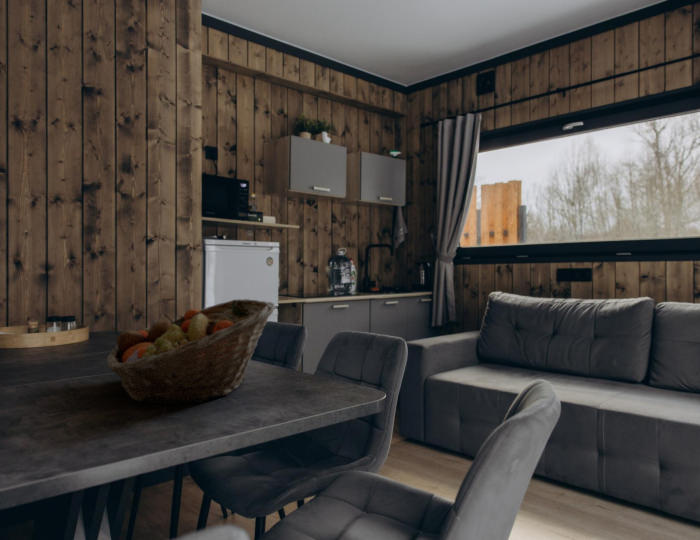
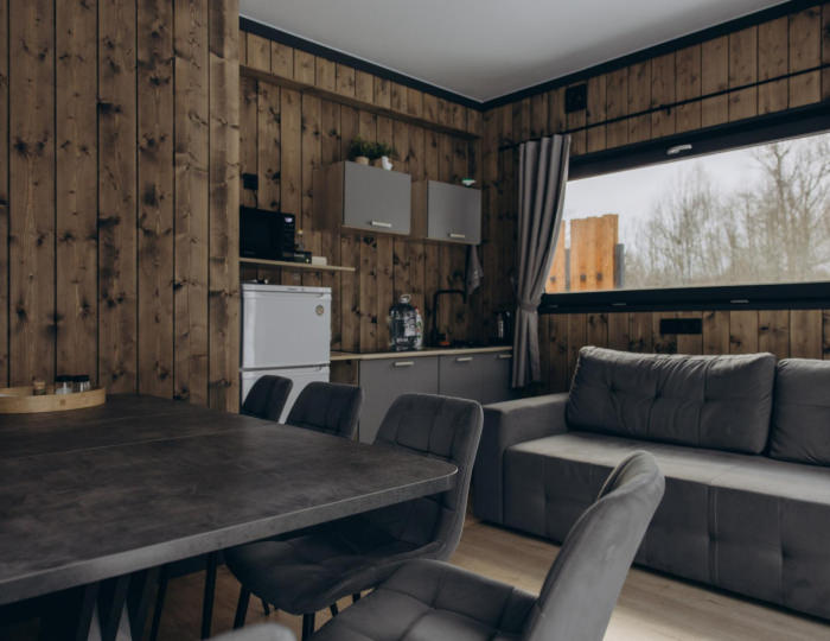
- fruit basket (193, 344)
